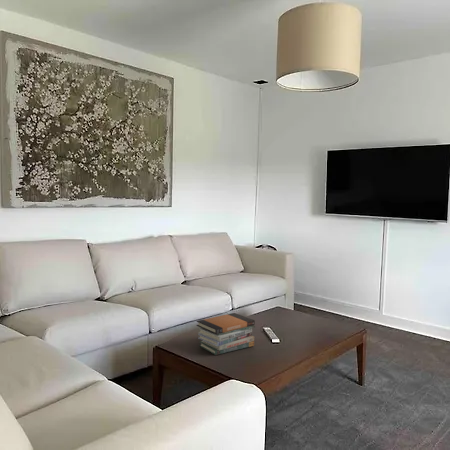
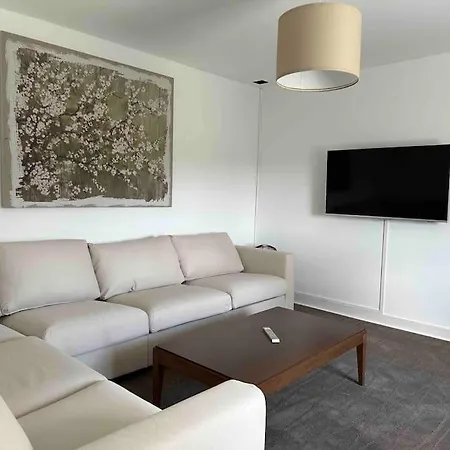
- book stack (225, 333)
